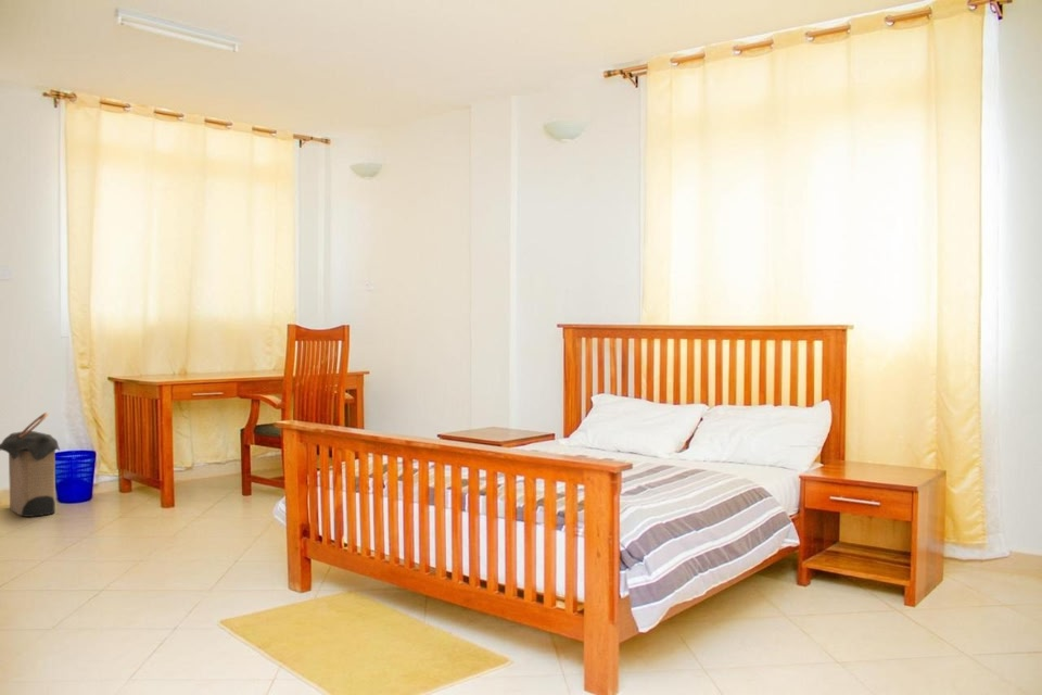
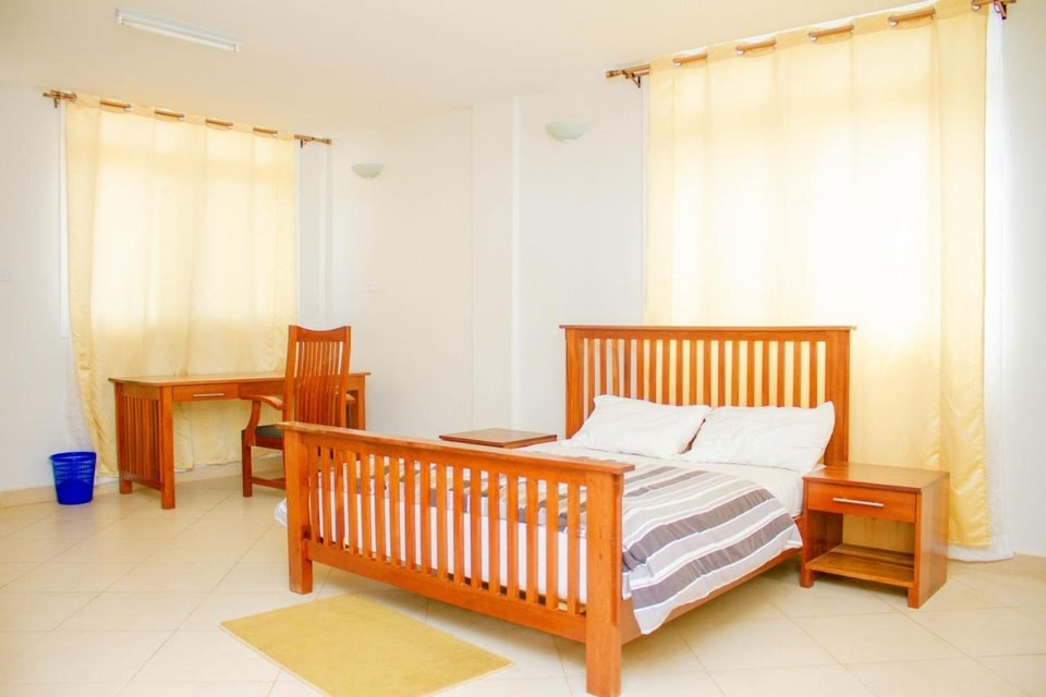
- laundry hamper (28, 462)
